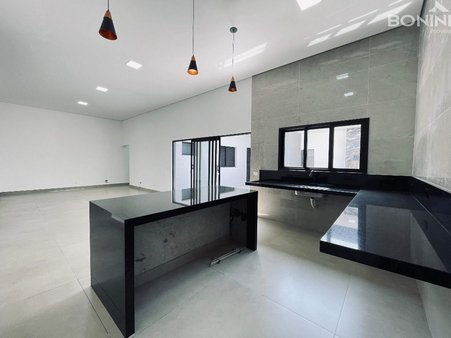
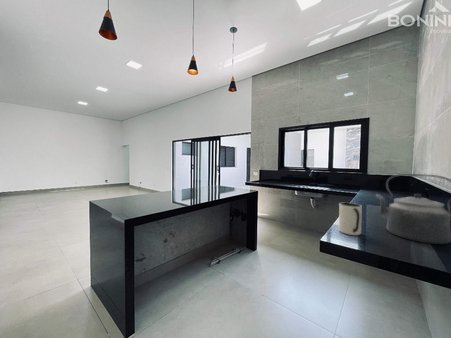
+ kettle (410, 204)
+ pitcher (350, 219)
